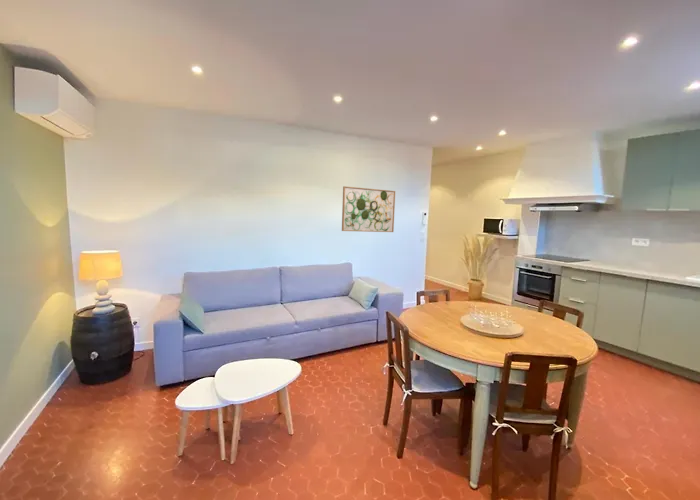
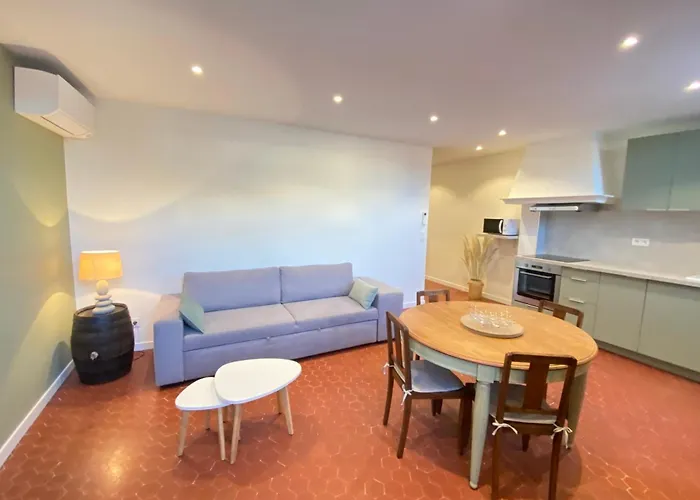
- wall art (369, 210)
